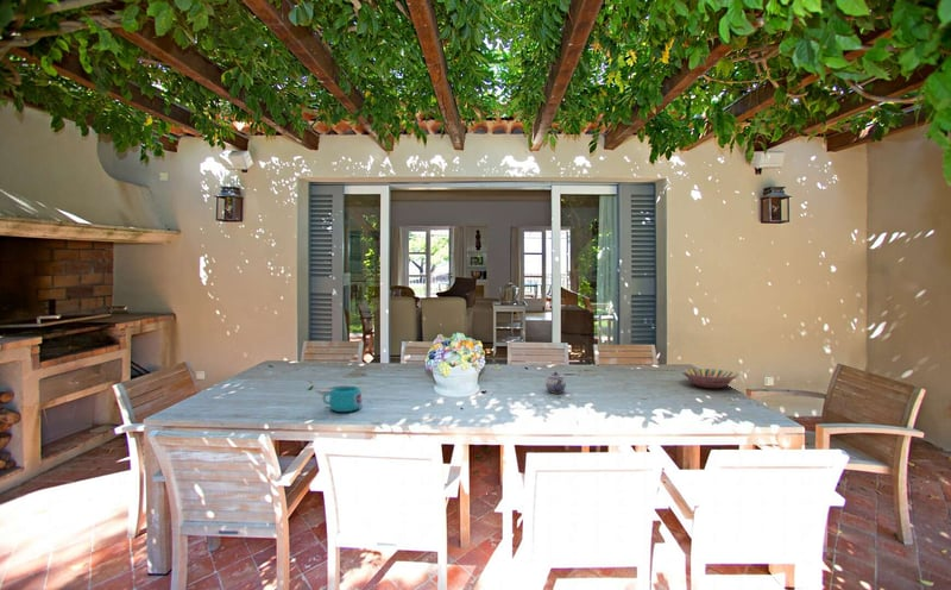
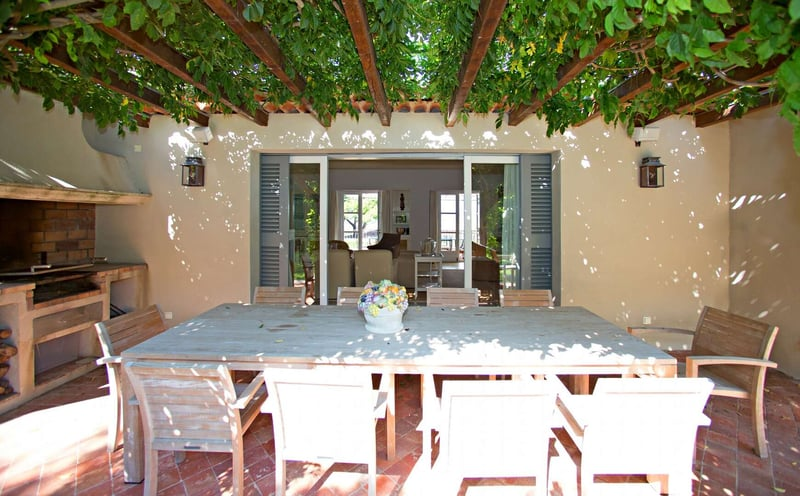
- serving bowl (708, 378)
- cup (341, 398)
- teapot (555, 381)
